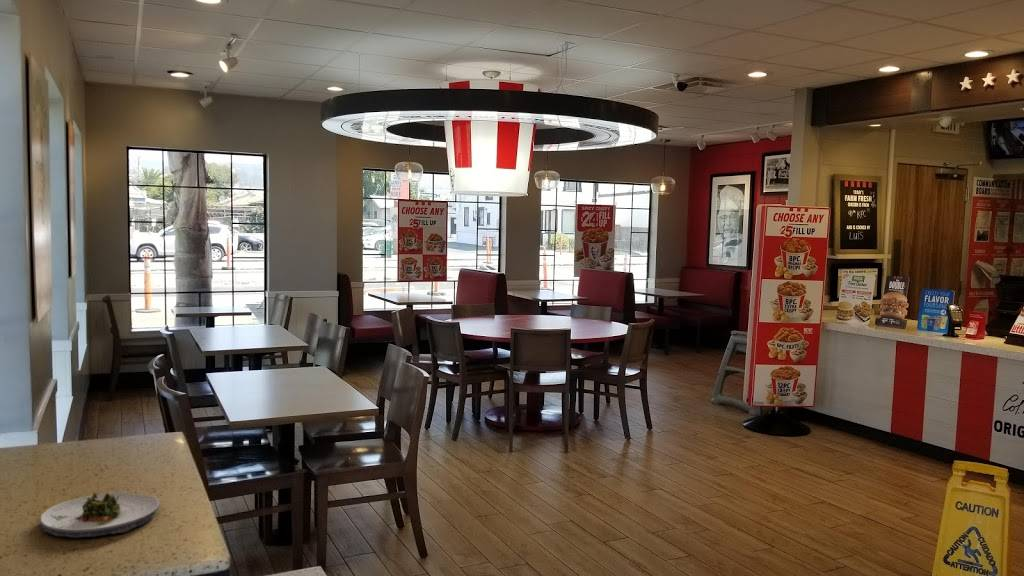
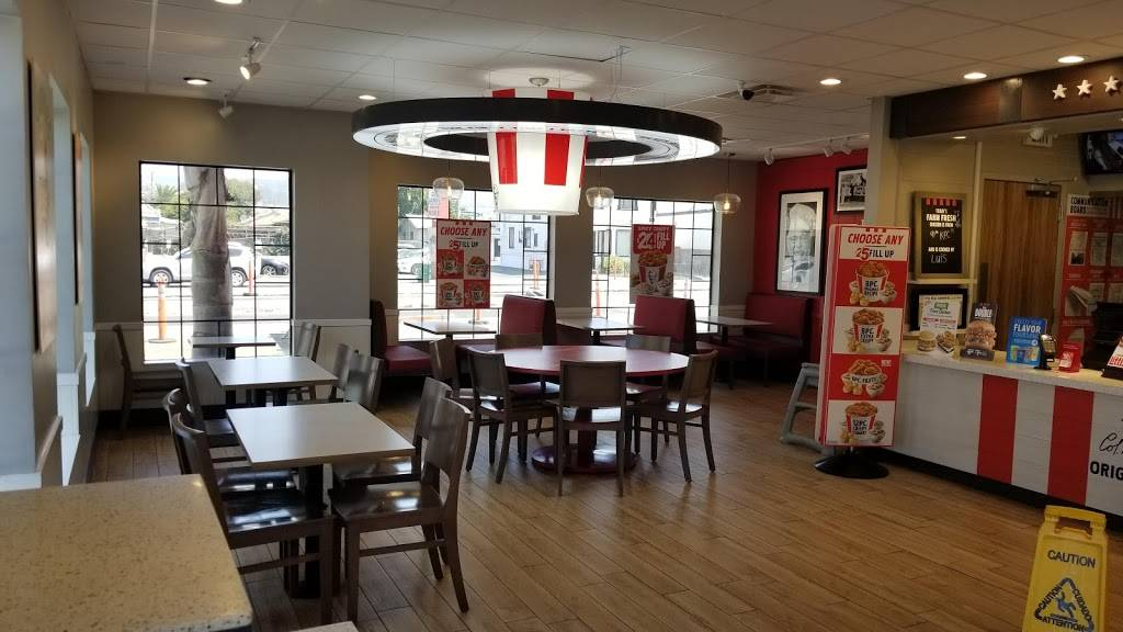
- salad plate (100, 506)
